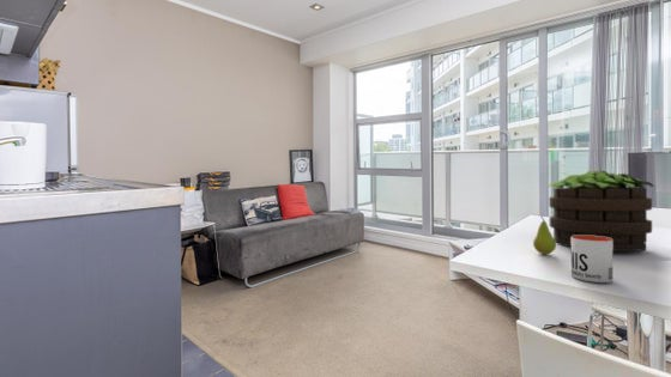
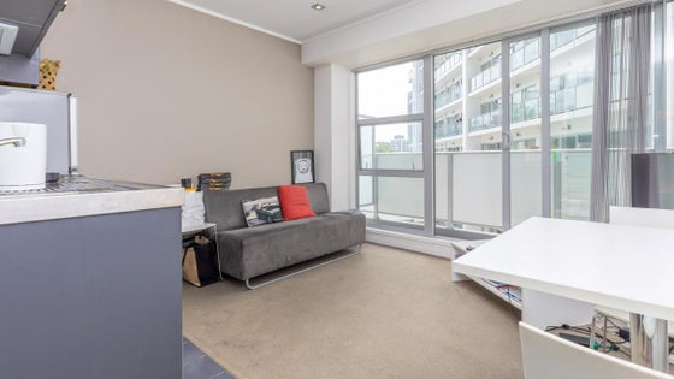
- potted plant (597, 207)
- mug (593, 256)
- fruit (544, 235)
